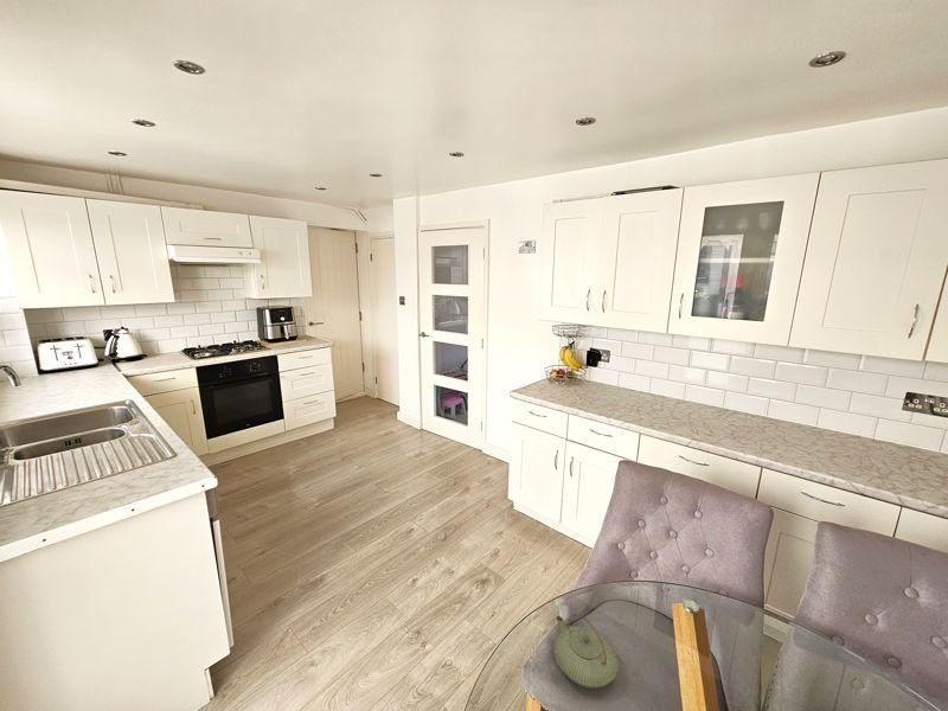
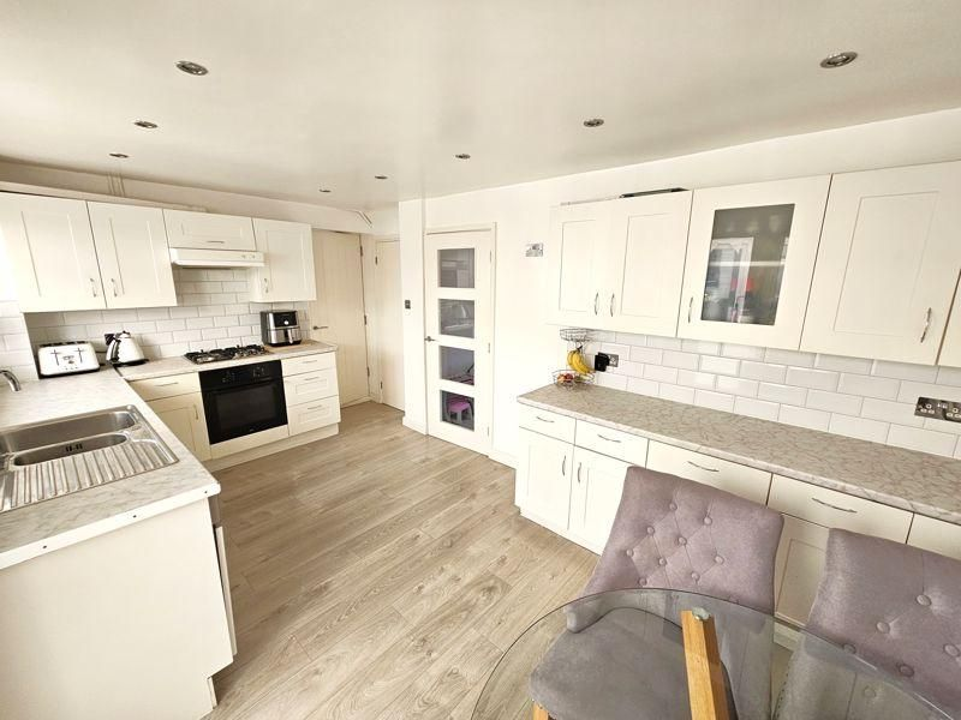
- teapot (582, 639)
